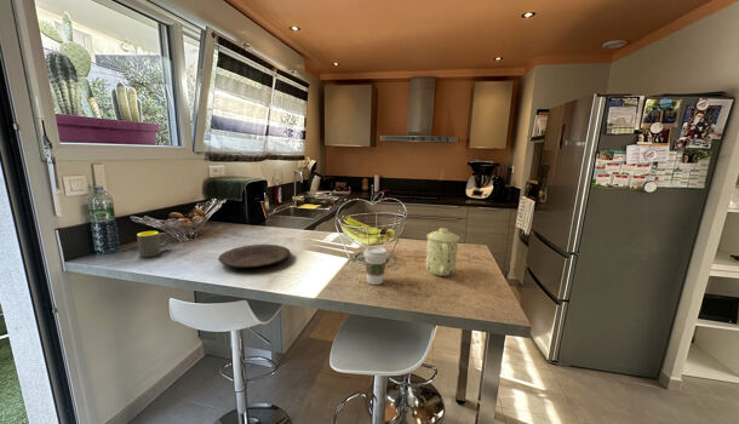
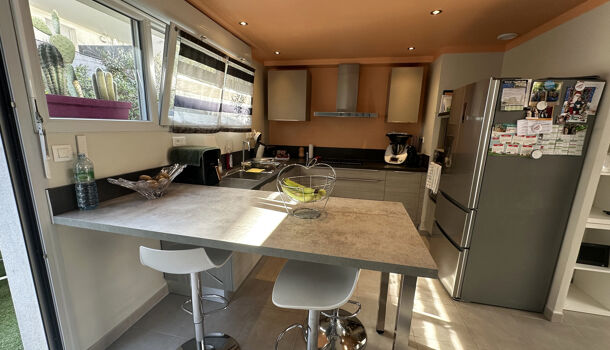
- plate (256, 257)
- coffee cup (374, 265)
- mug (154, 242)
- mug (441, 251)
